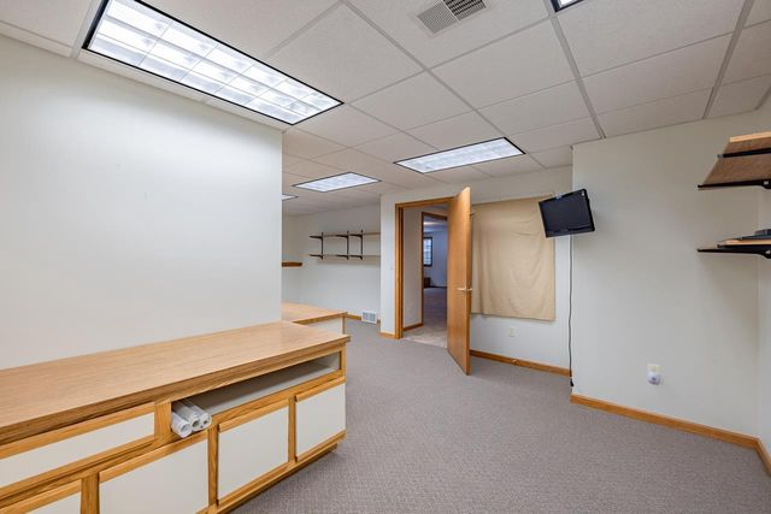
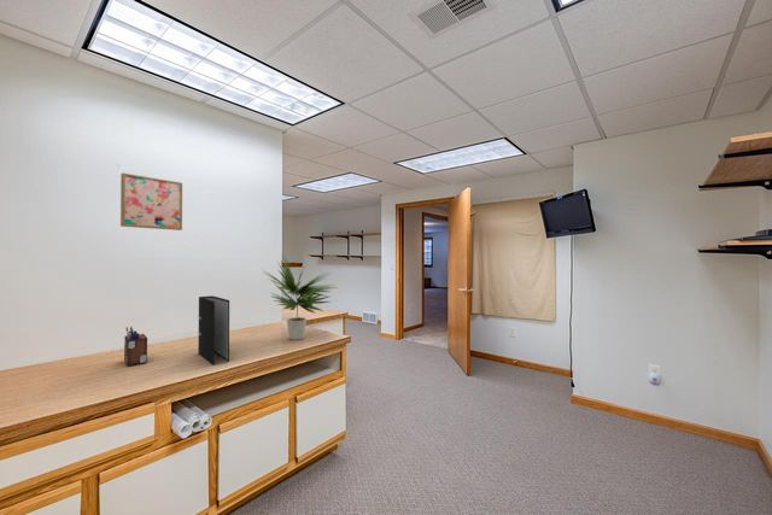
+ binder (212, 327)
+ wall art (152, 203)
+ desk organizer (135, 344)
+ plant (299, 293)
